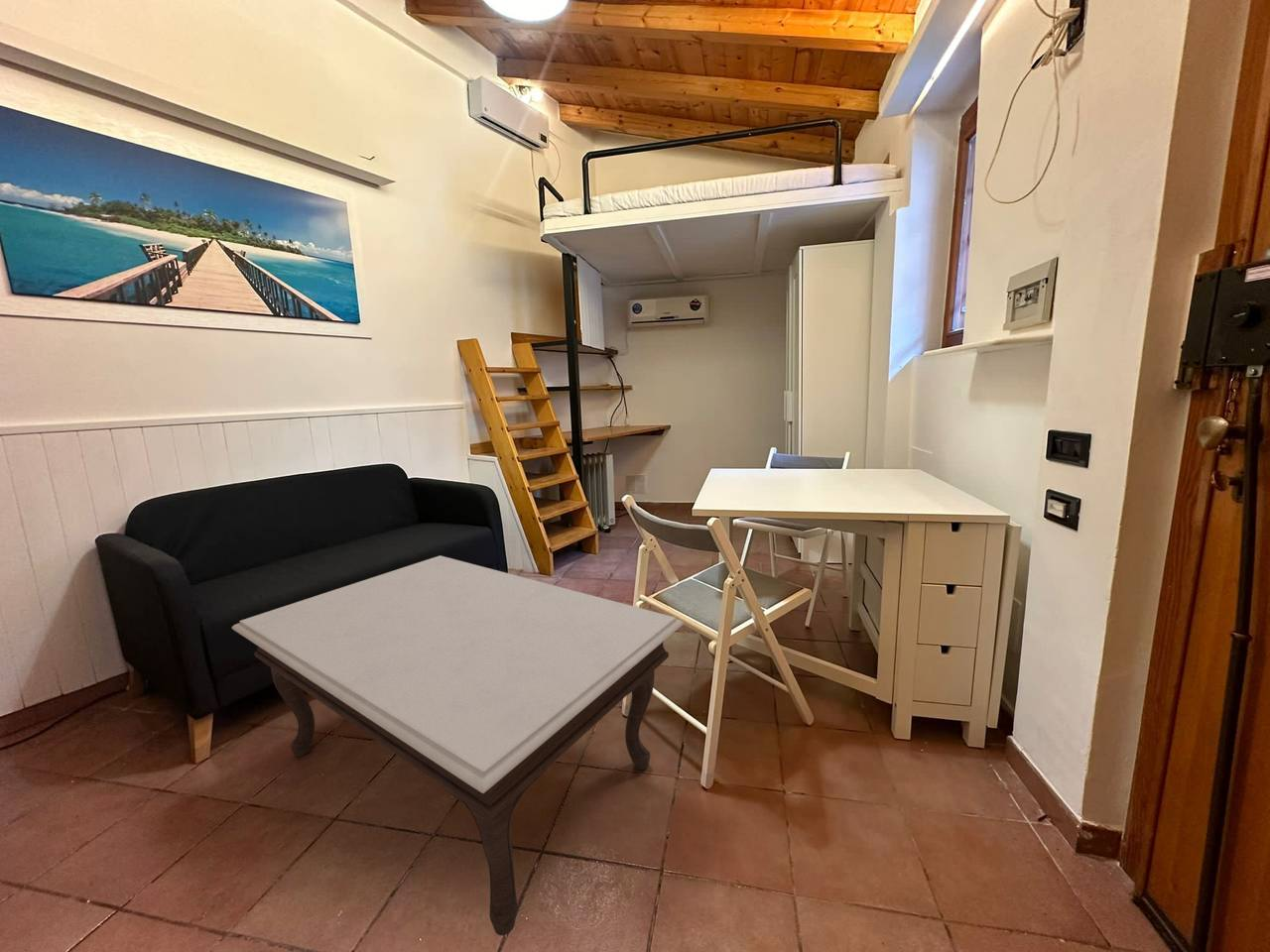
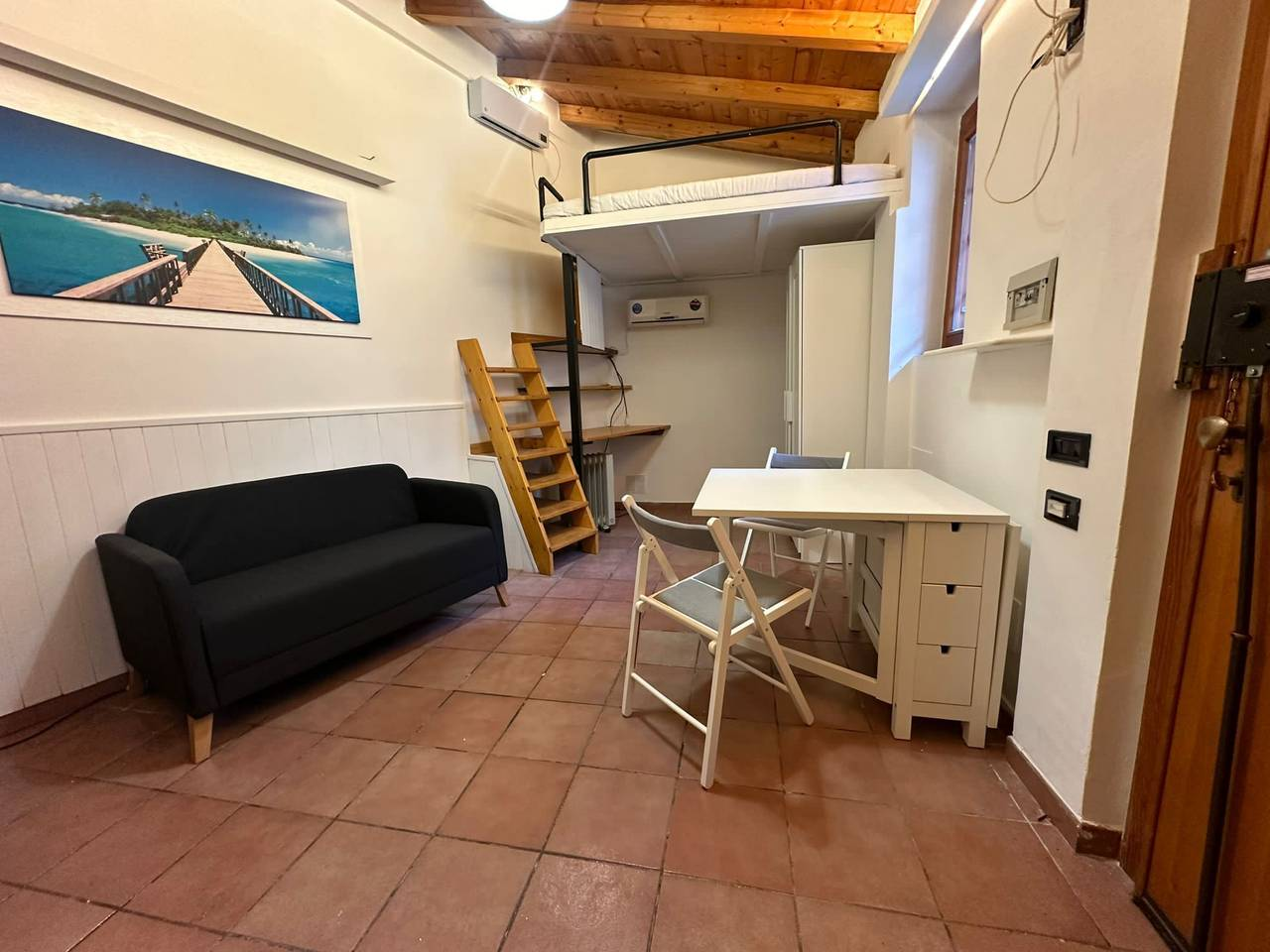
- coffee table (459, 690)
